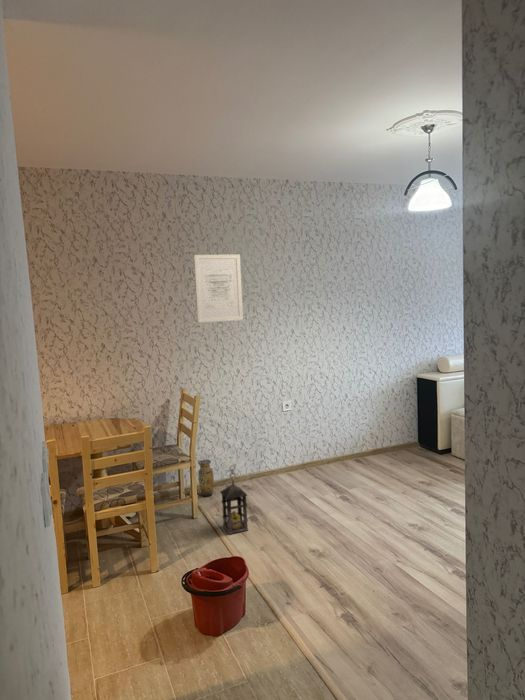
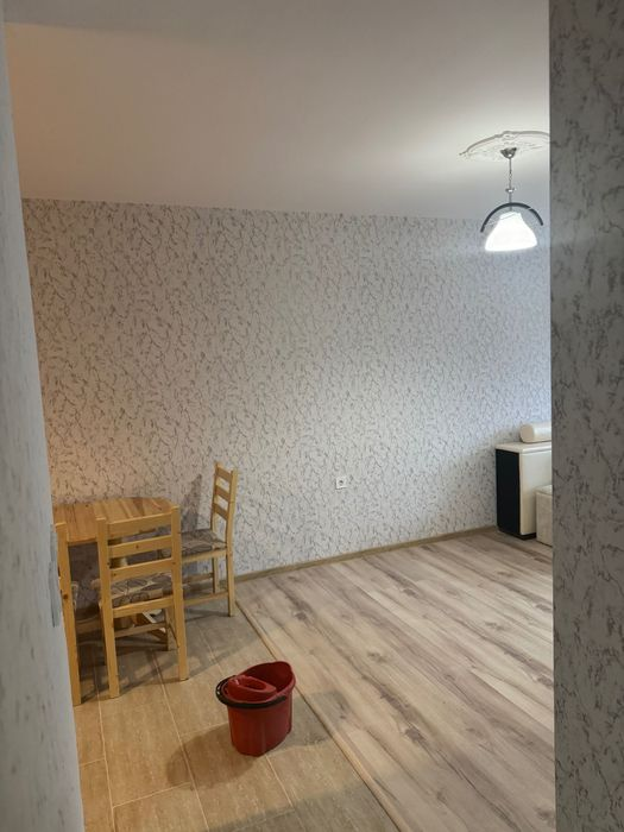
- vase (206, 478)
- lantern (233, 497)
- wall art (219, 288)
